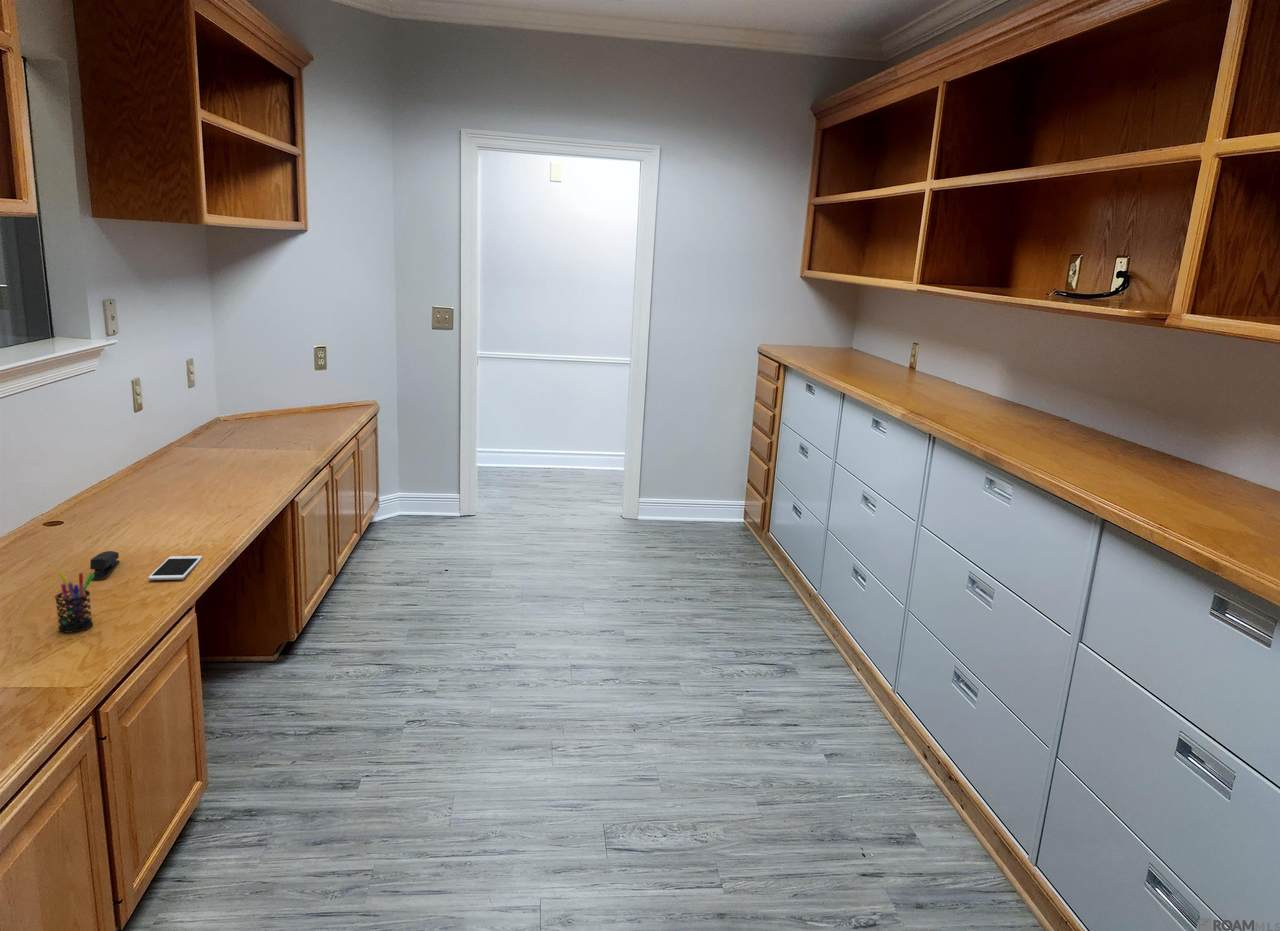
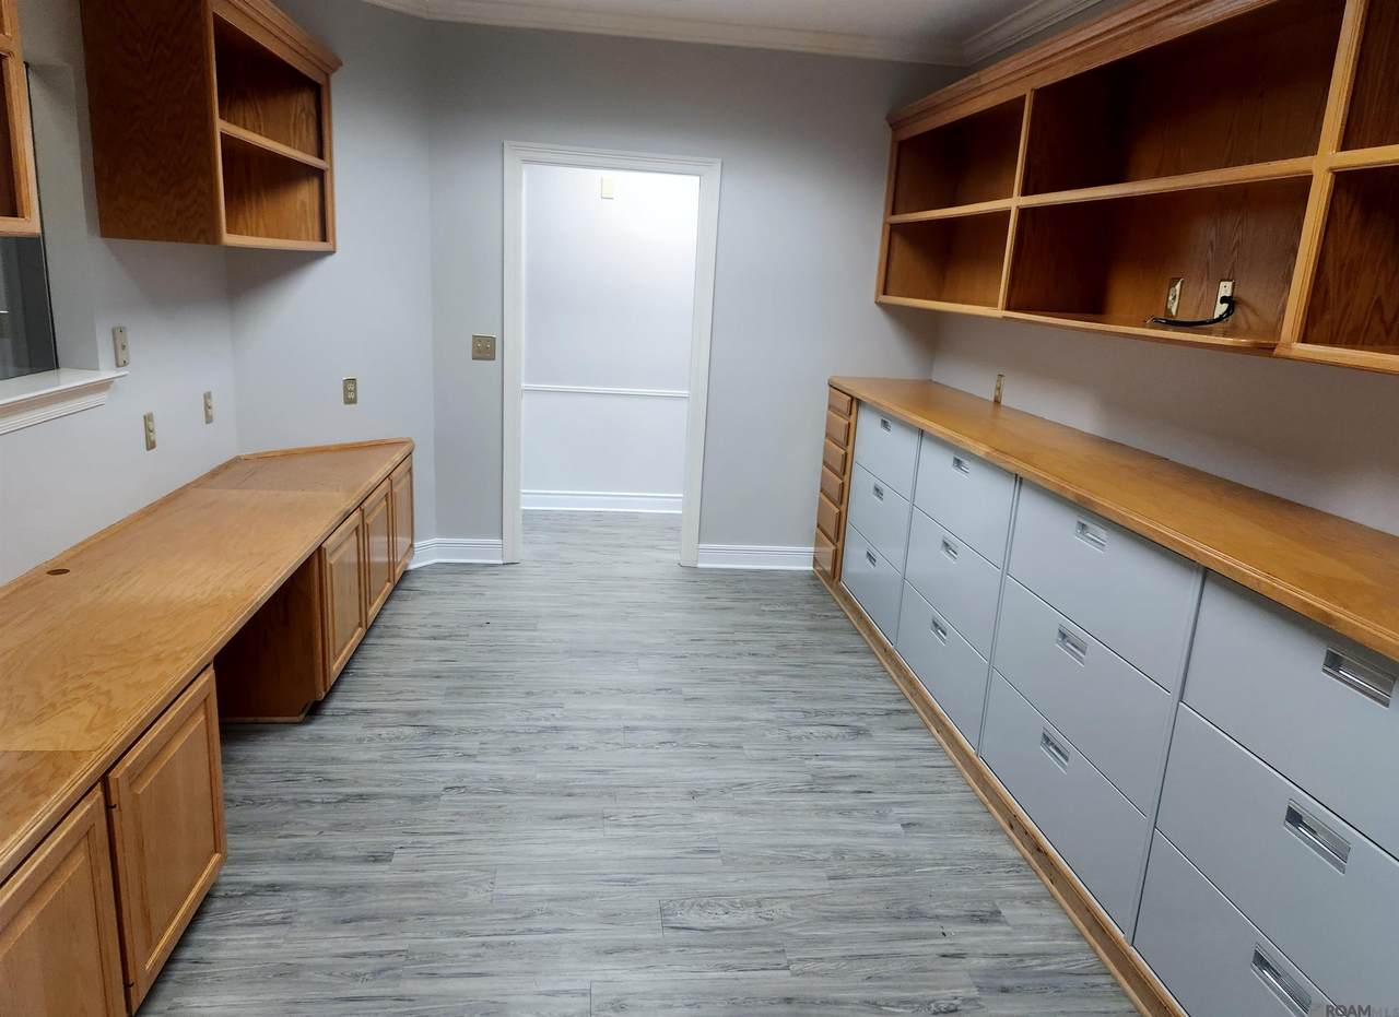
- pen holder (77, 598)
- stapler (104, 560)
- cell phone (176, 567)
